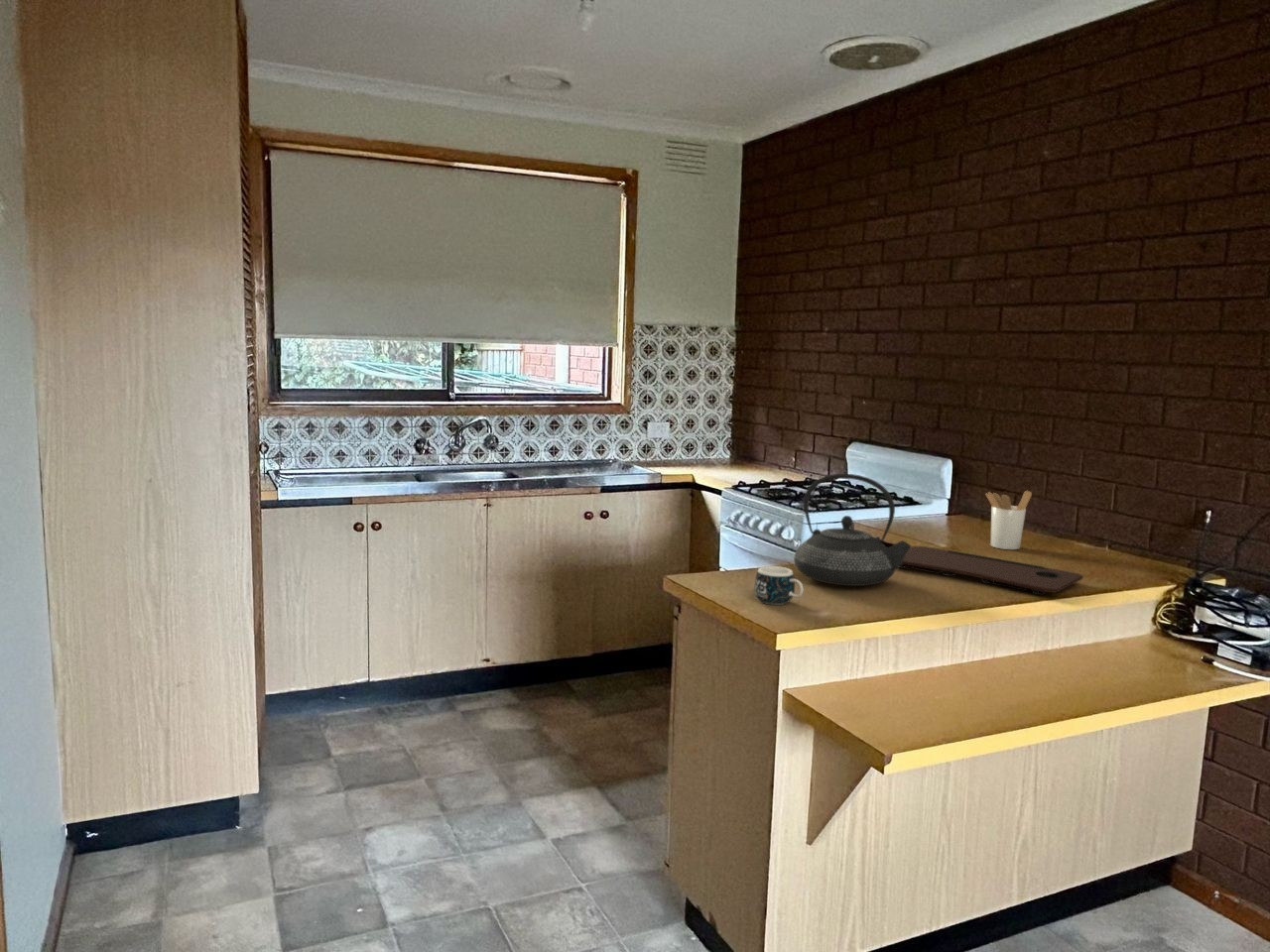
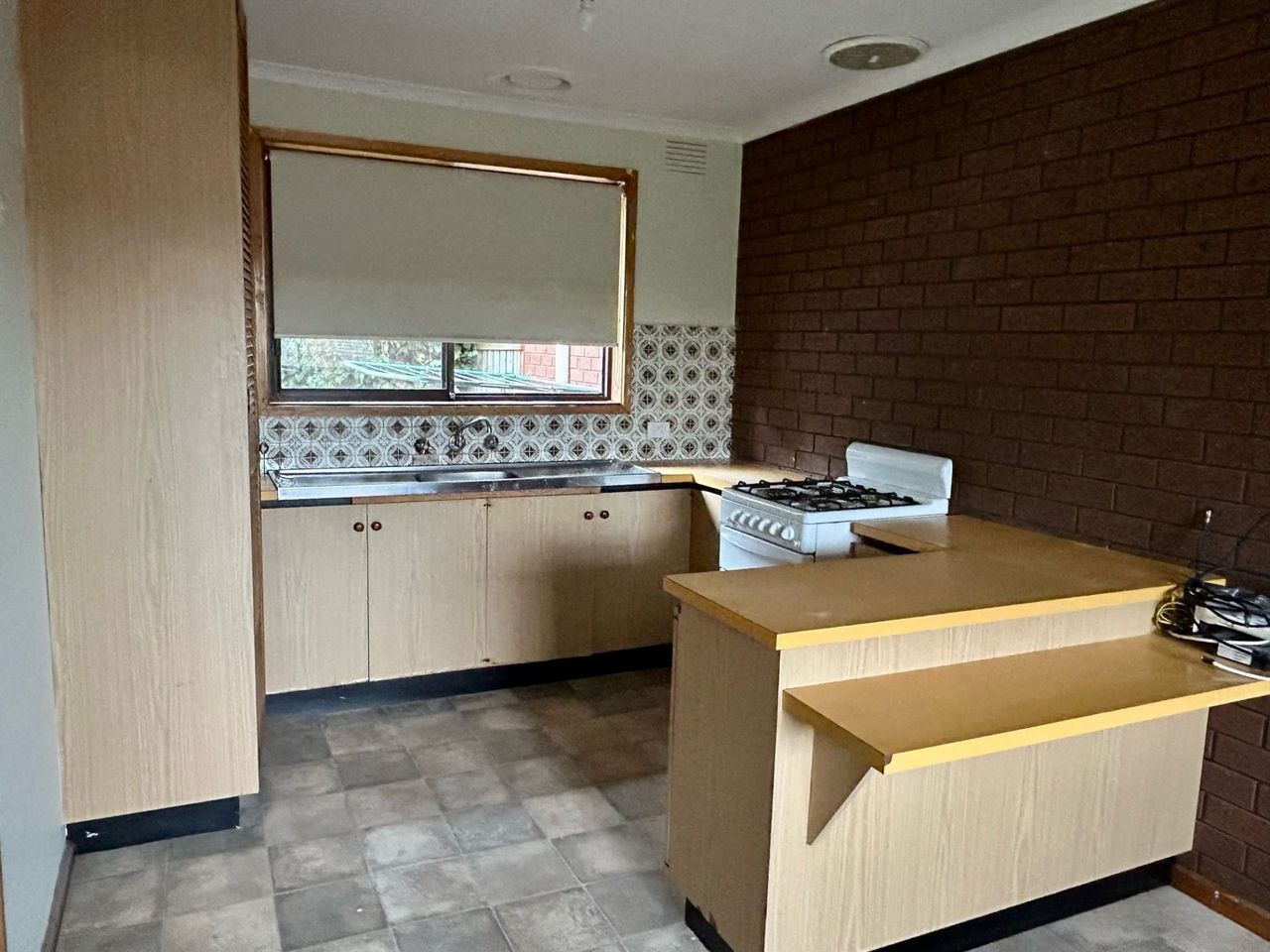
- mug (780, 586)
- utensil holder (1004, 518)
- teapot (853, 530)
- cutting board (979, 569)
